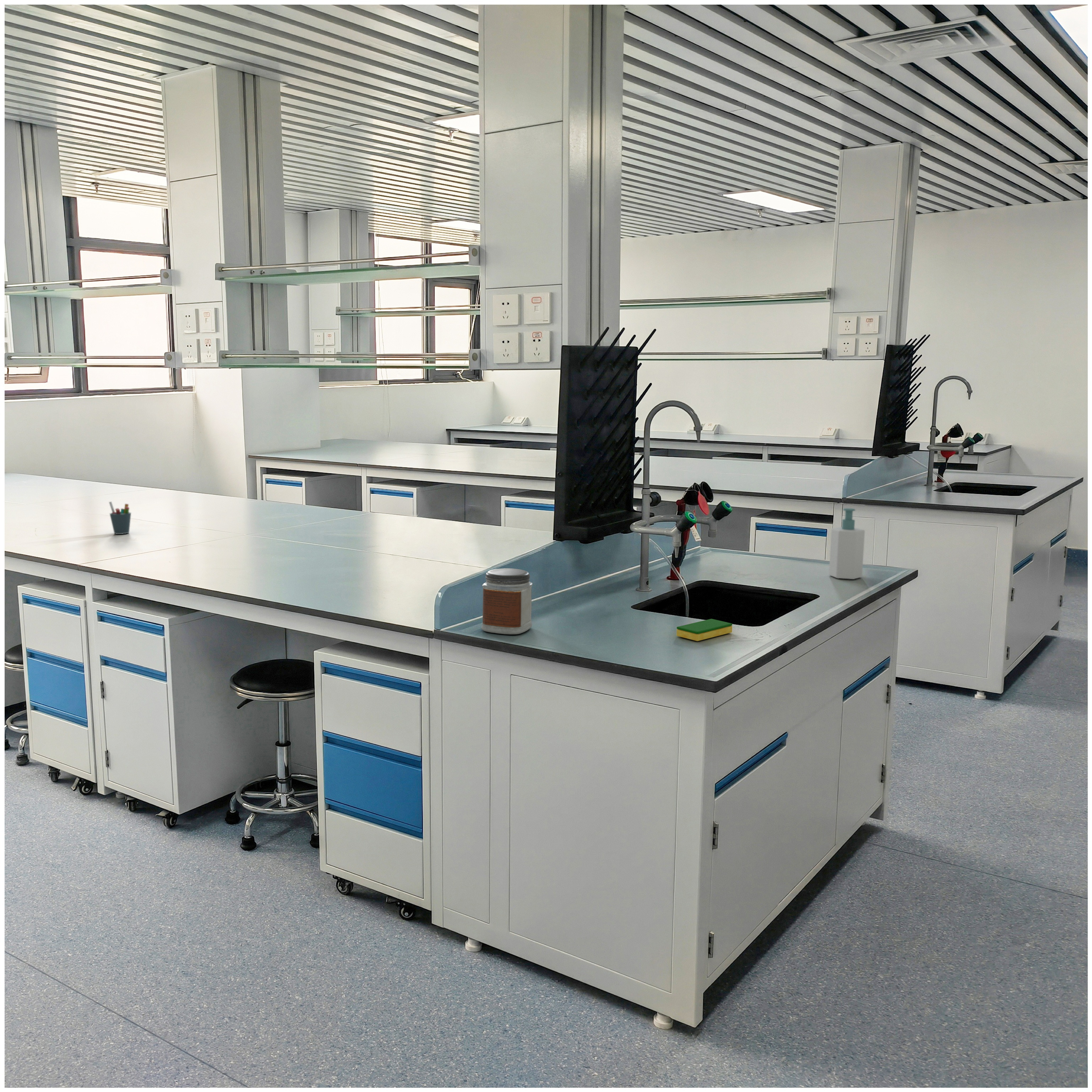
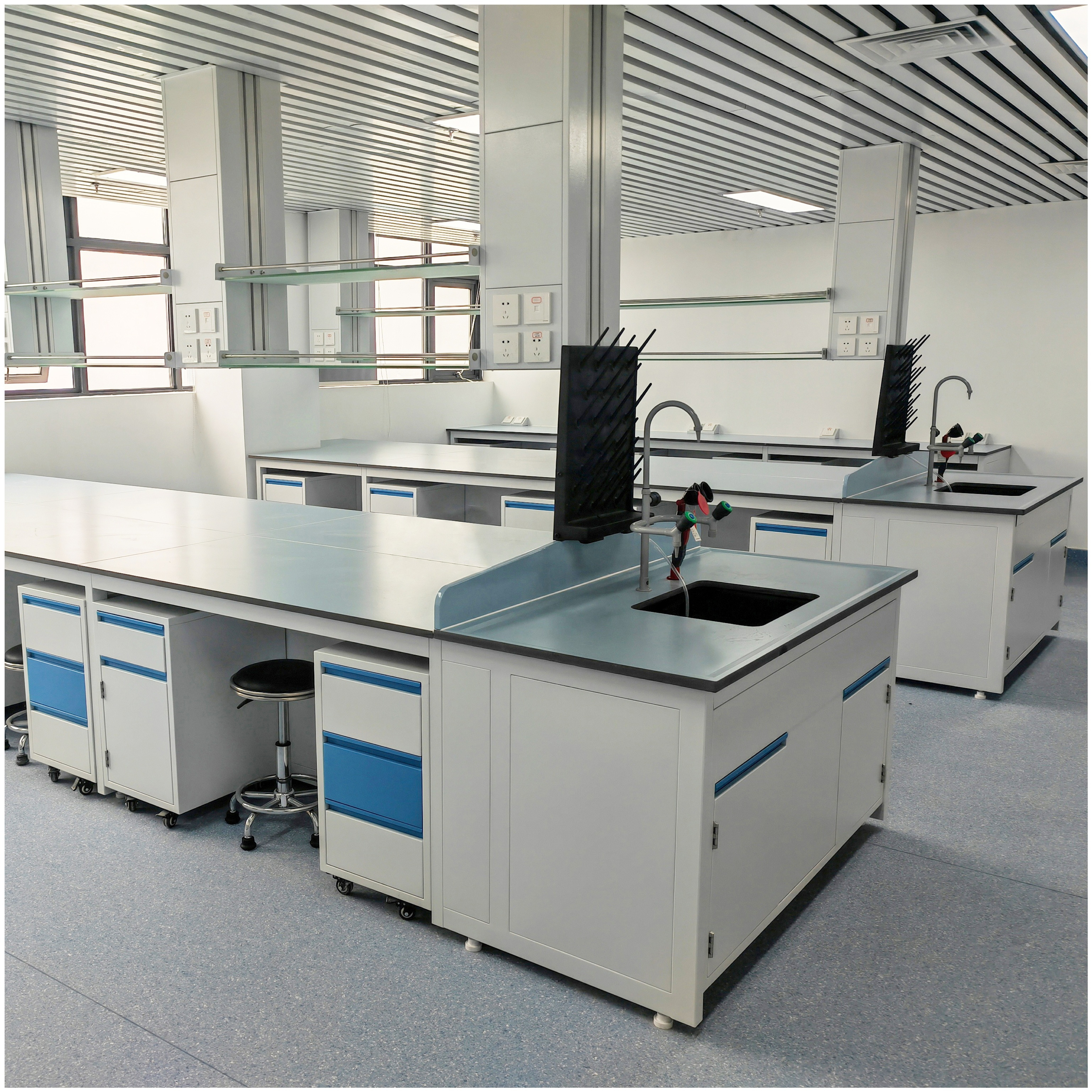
- soap bottle (847, 543)
- pen holder (121, 517)
- jar (507, 600)
- dish sponge (705, 630)
